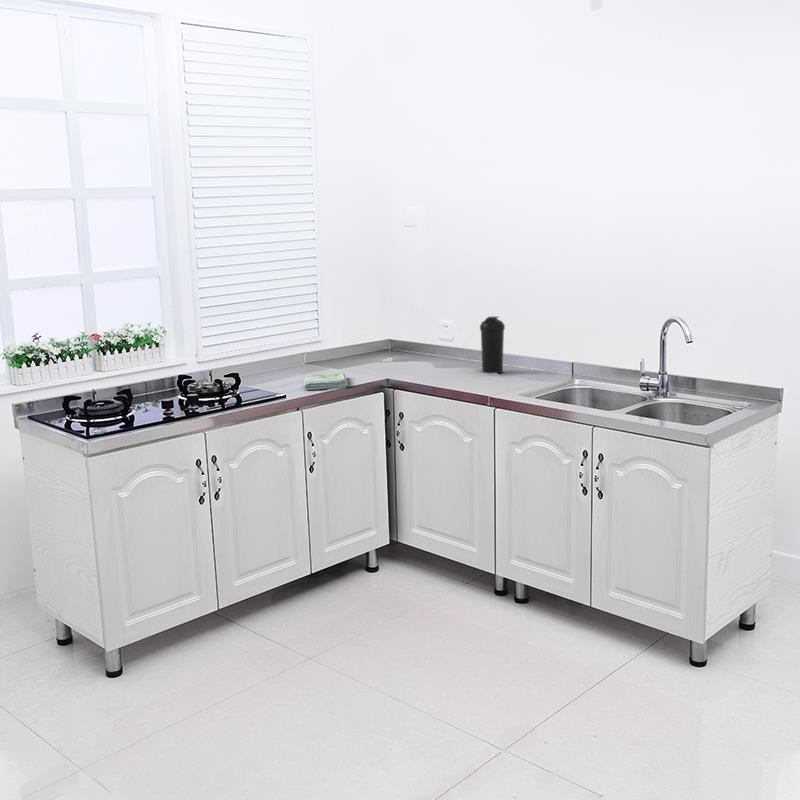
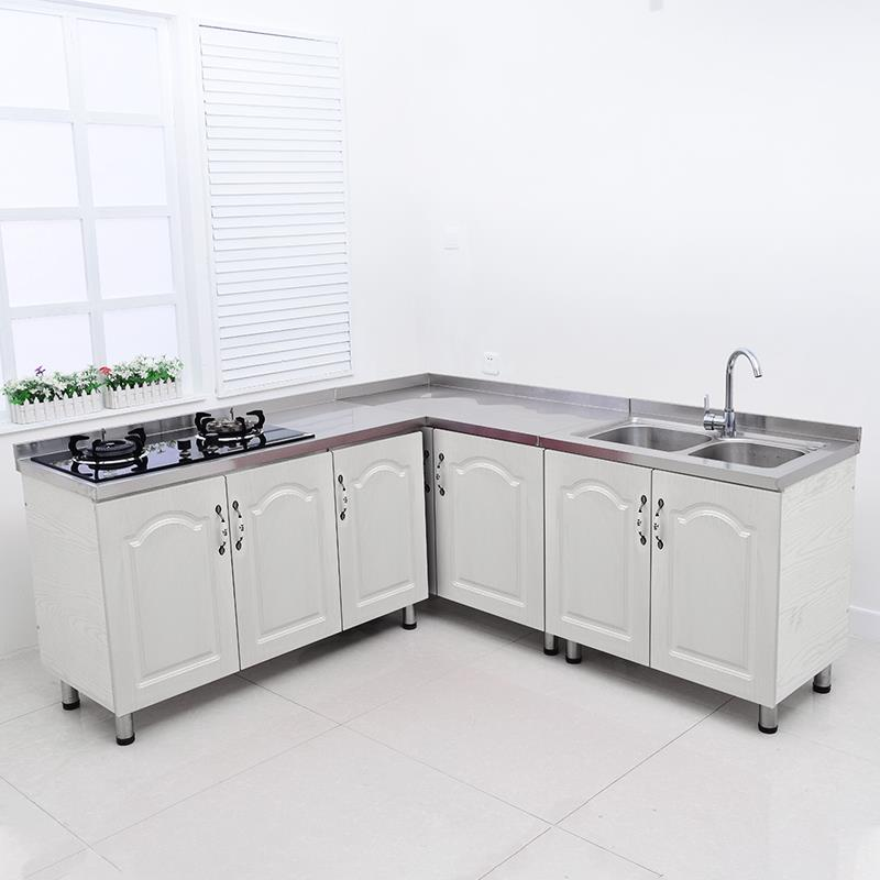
- water bottle (492, 344)
- dish towel (325, 379)
